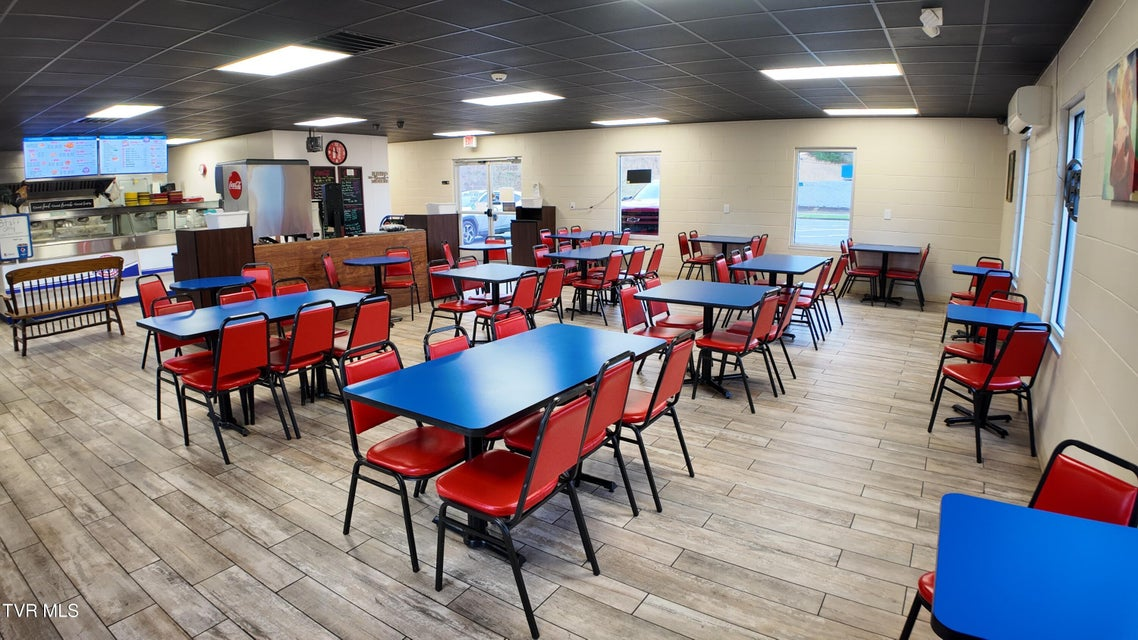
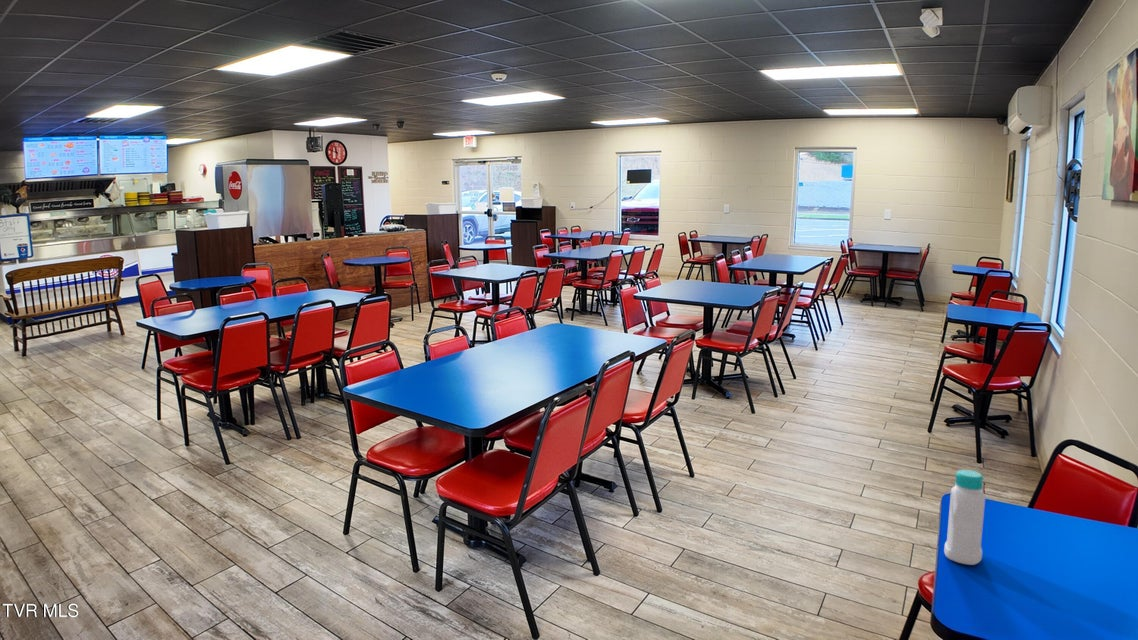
+ bottle (966, 515)
